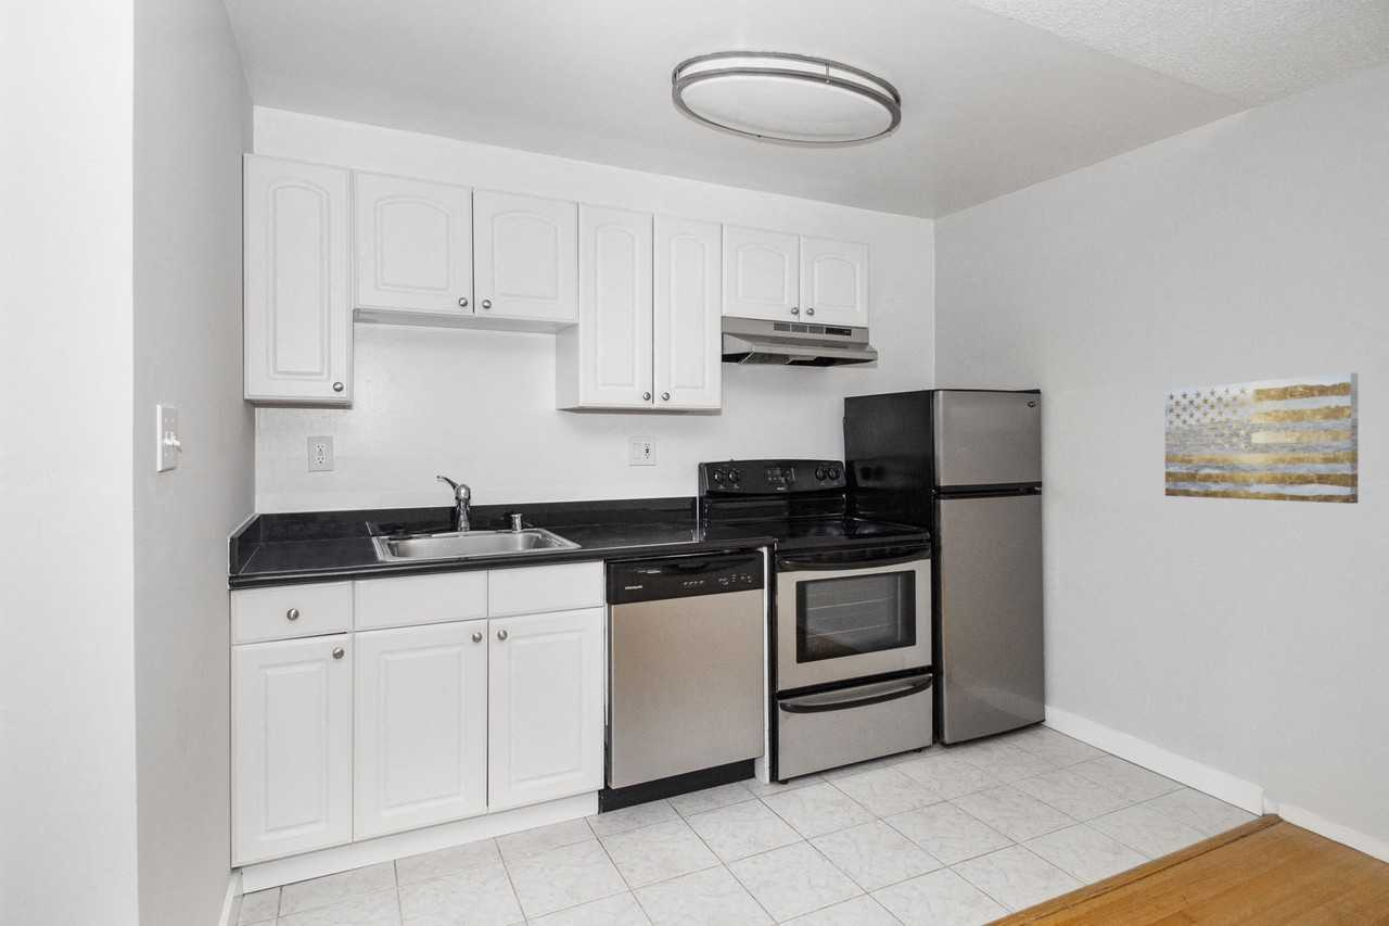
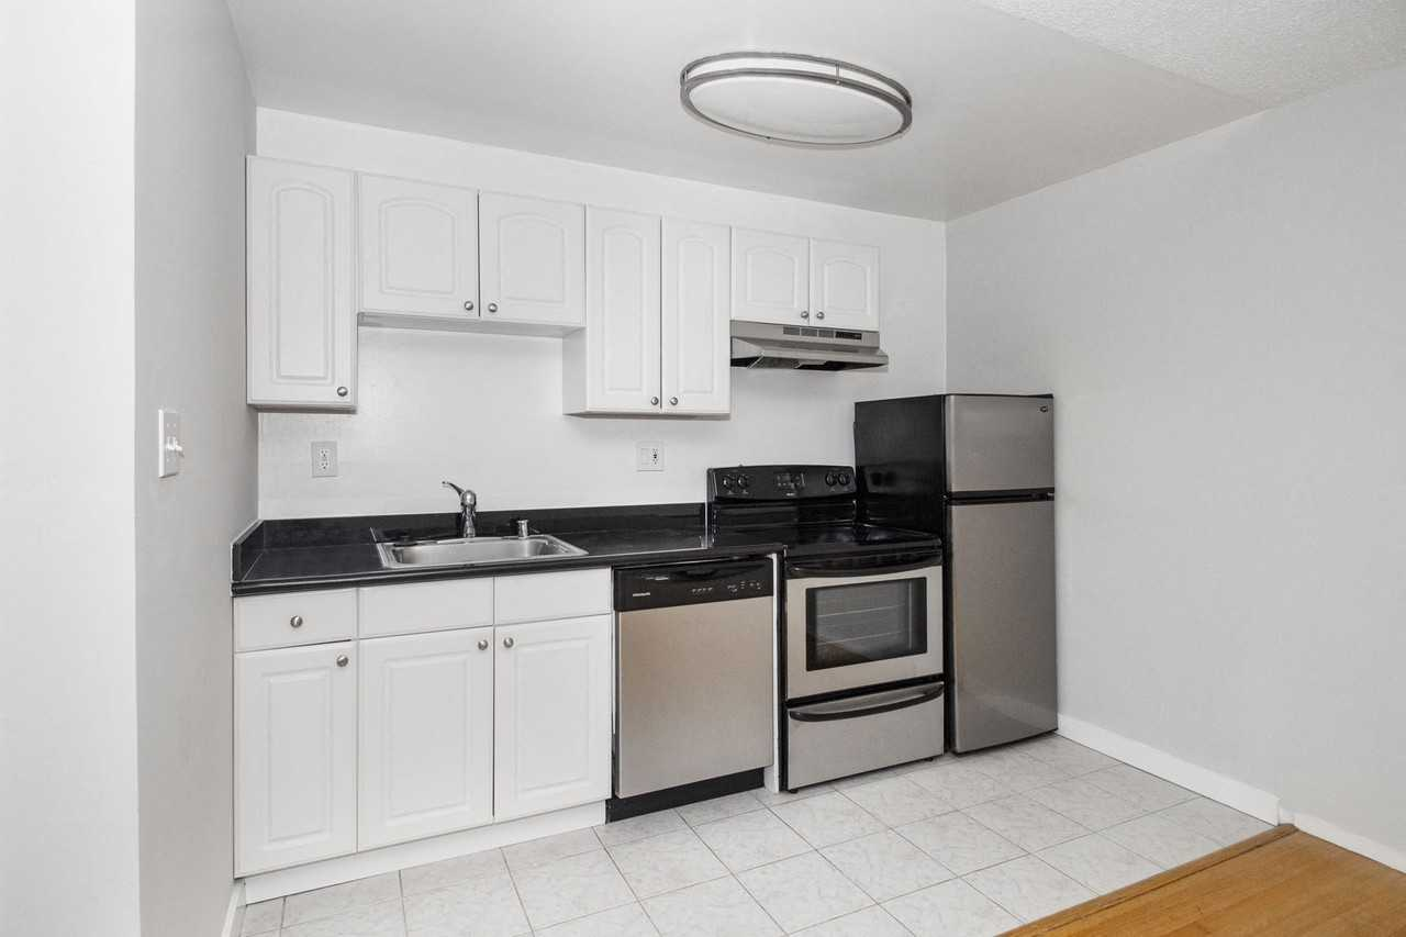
- wall art (1251, 441)
